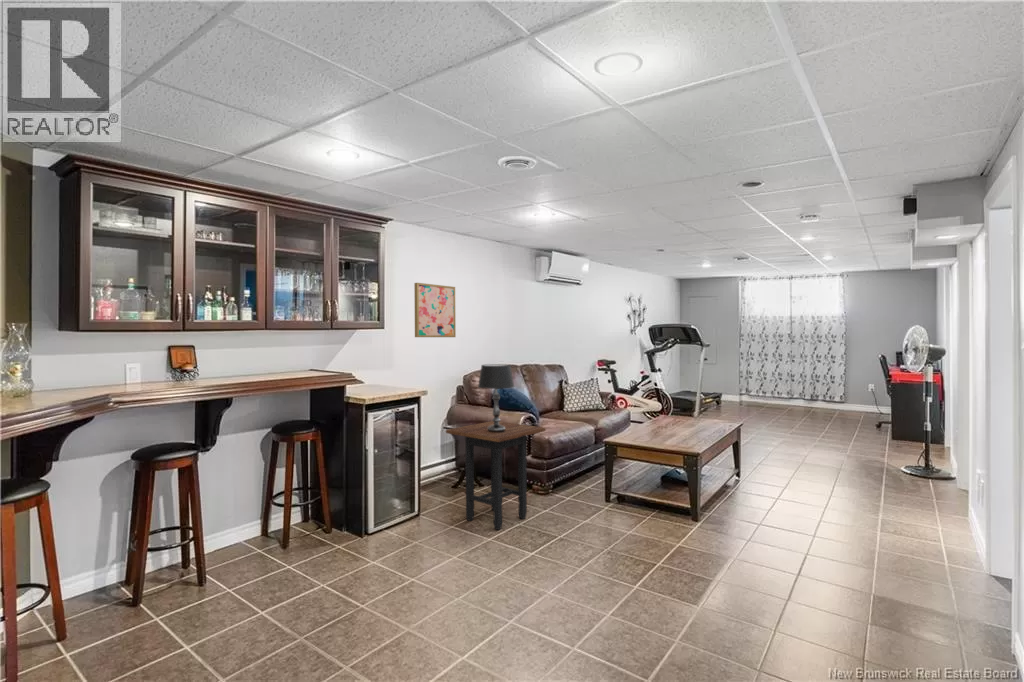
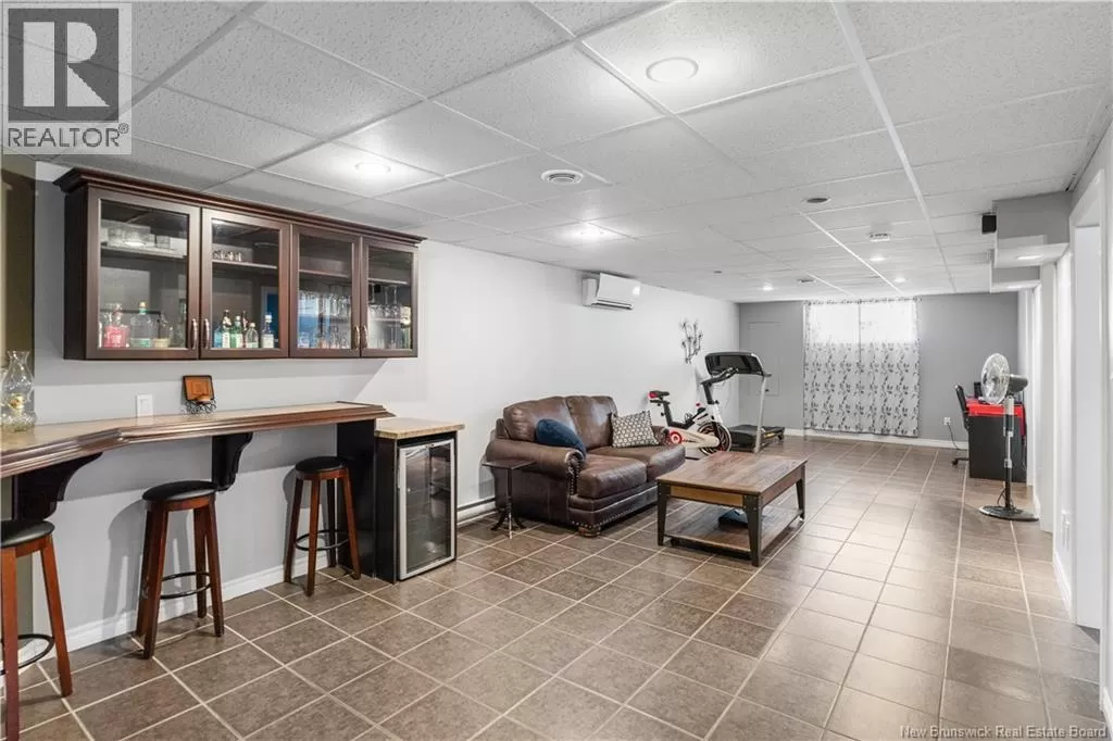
- wall art (435, 311)
- table lamp (496, 397)
- side table (496, 473)
